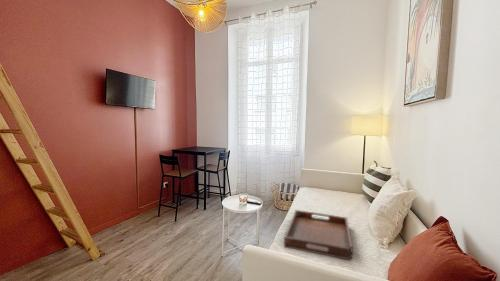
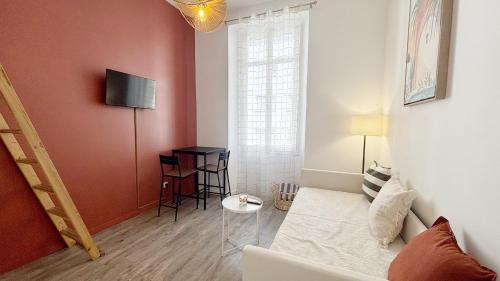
- serving tray (318, 230)
